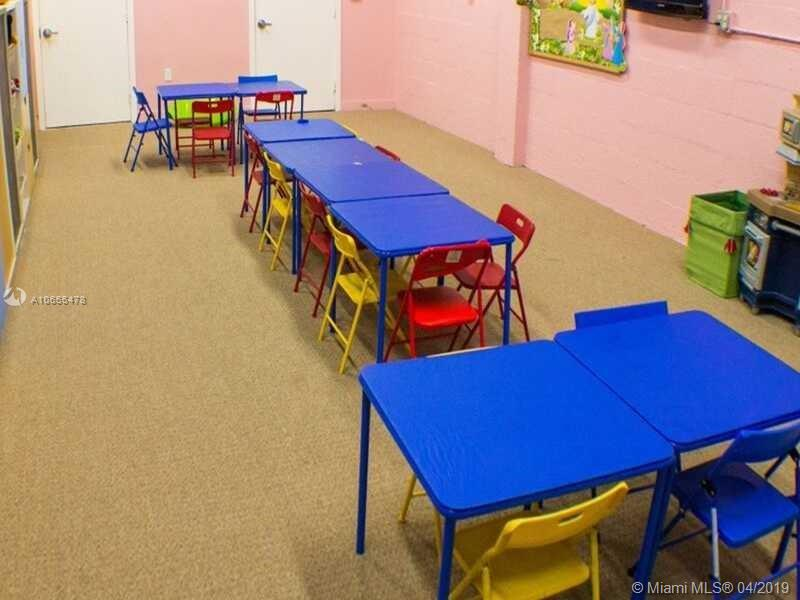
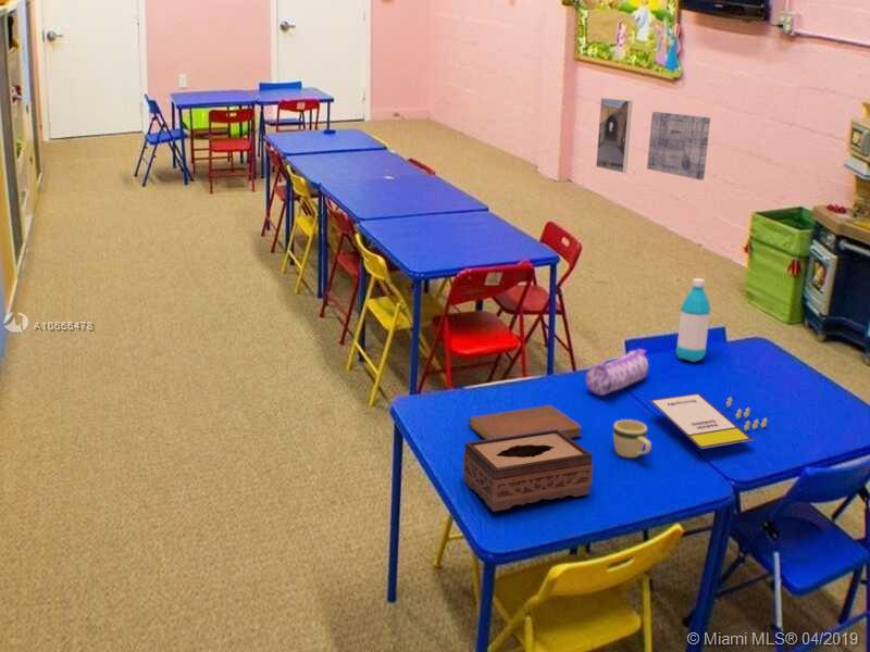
+ mug (633, 441)
+ notebook (524, 426)
+ tissue box (526, 467)
+ wall art (676, 145)
+ water bottle (694, 319)
+ pencil case (617, 371)
+ board game (717, 418)
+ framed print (613, 135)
